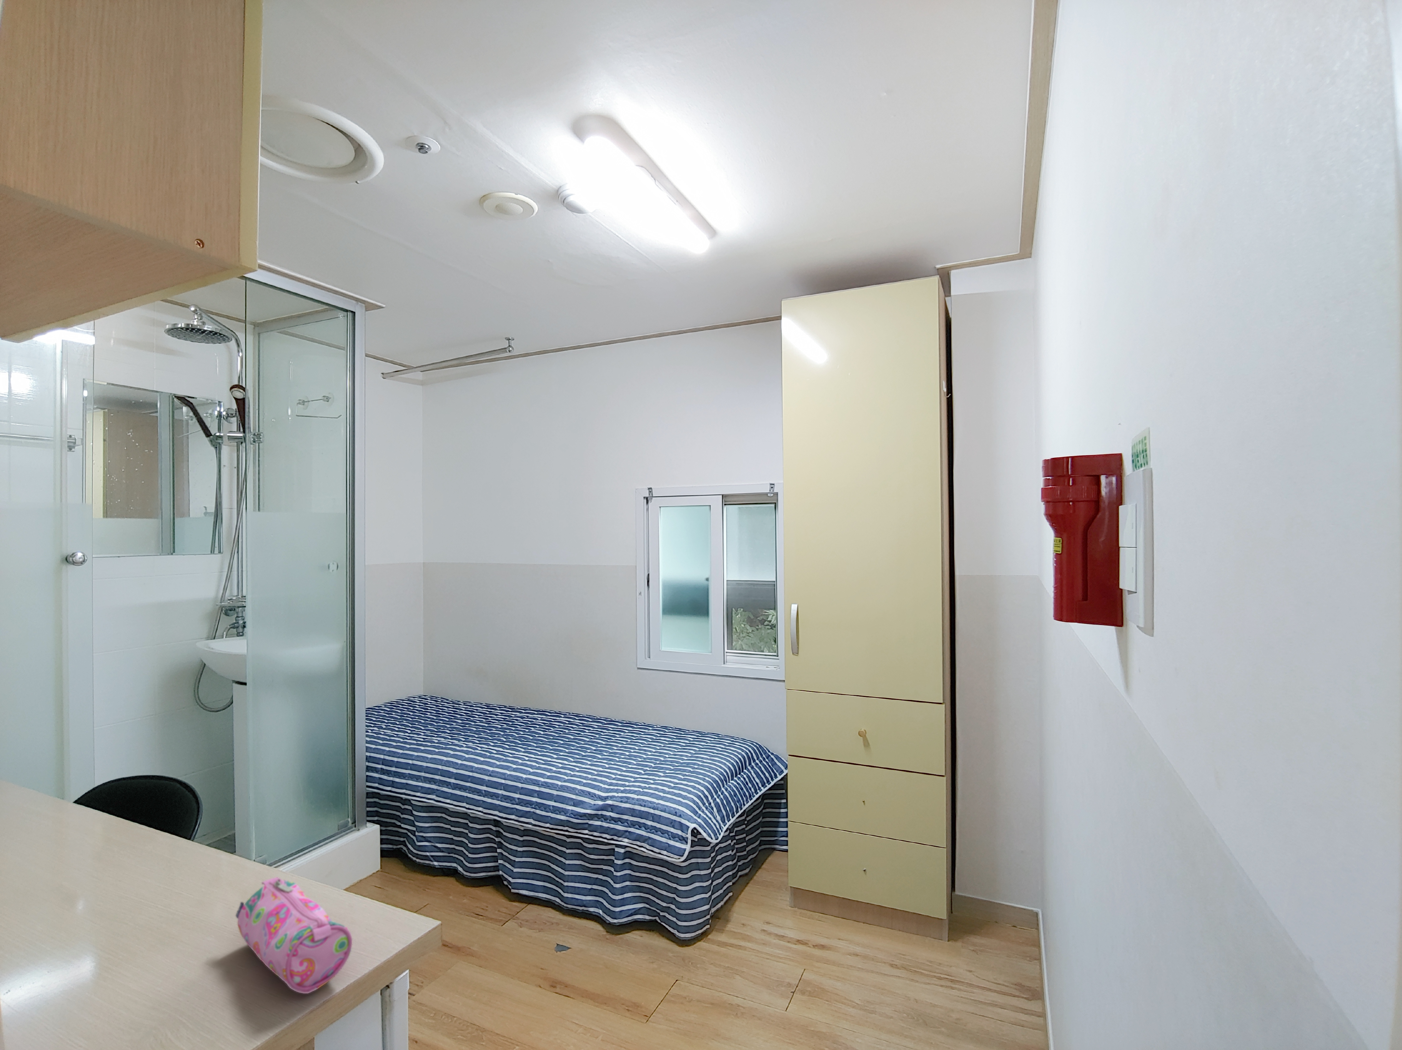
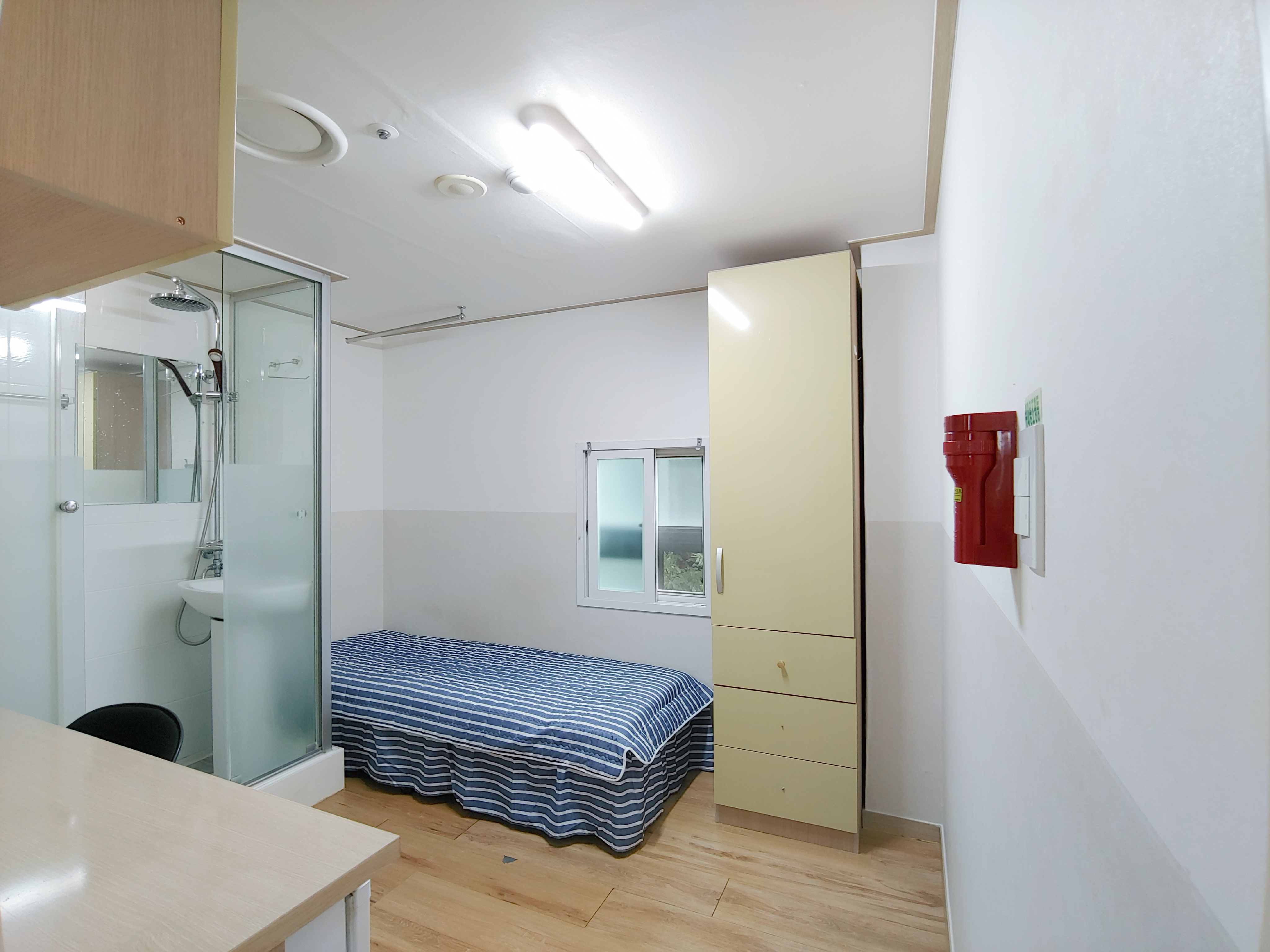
- pencil case (291, 930)
